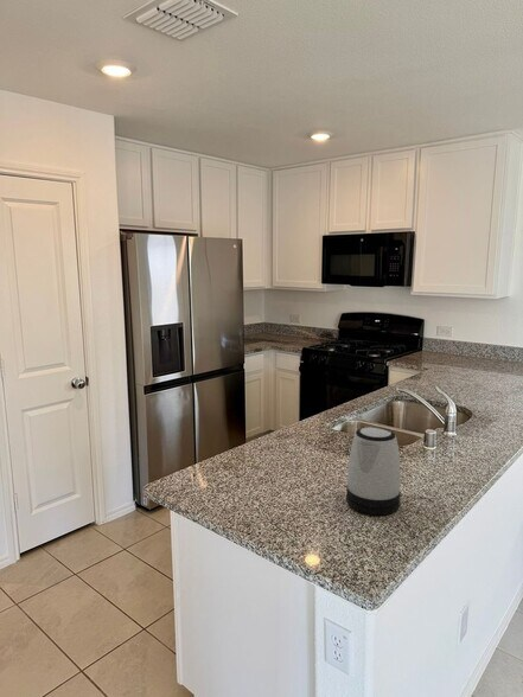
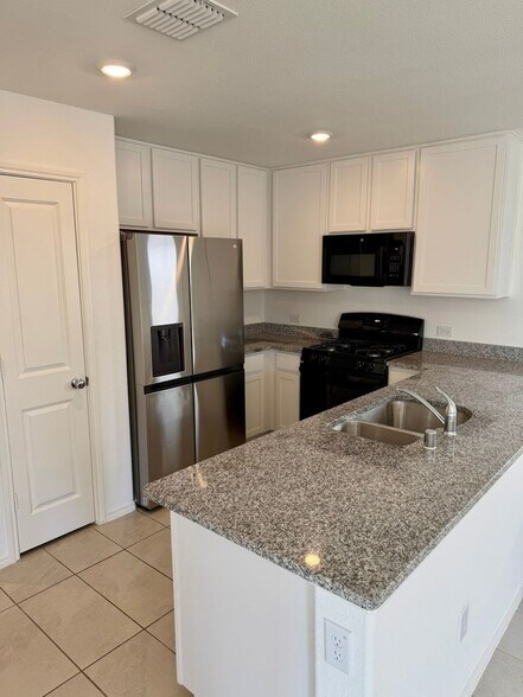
- kettle (376, 463)
